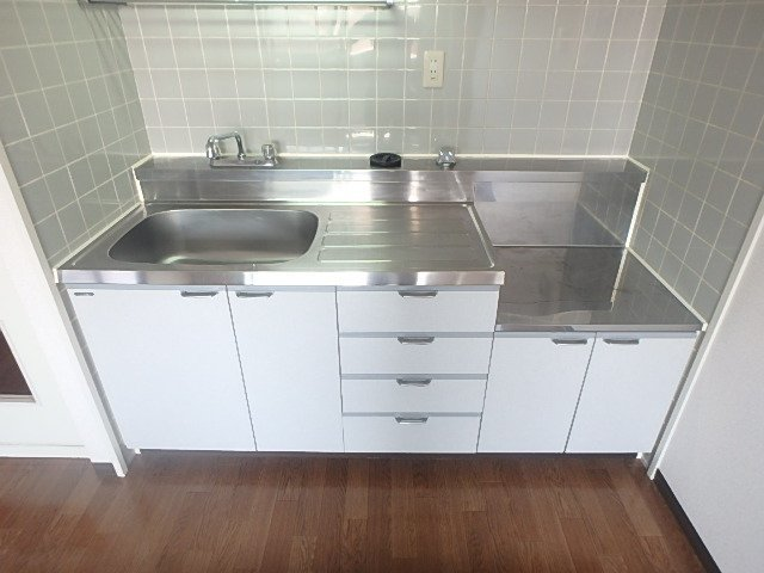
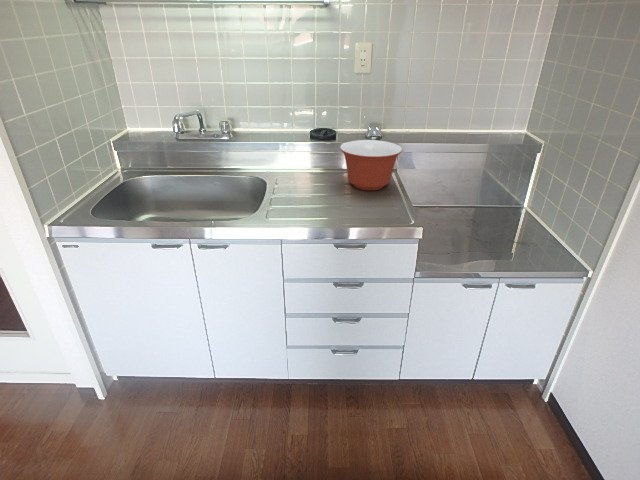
+ mixing bowl (369, 166)
